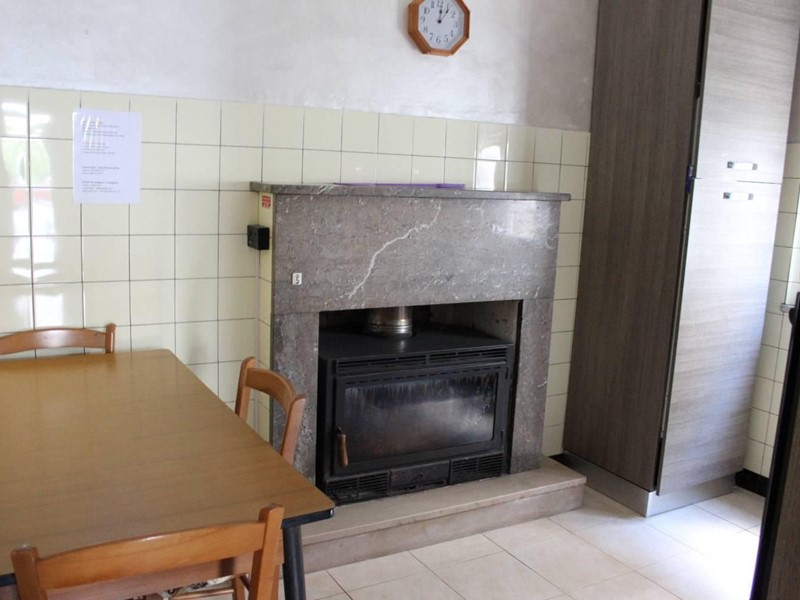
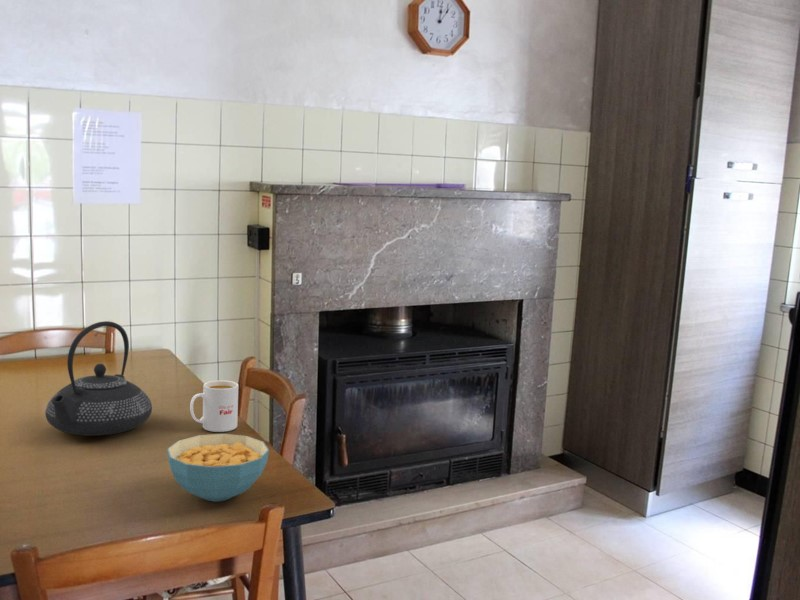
+ teapot (95, 377)
+ cereal bowl (218, 472)
+ mug (213, 406)
